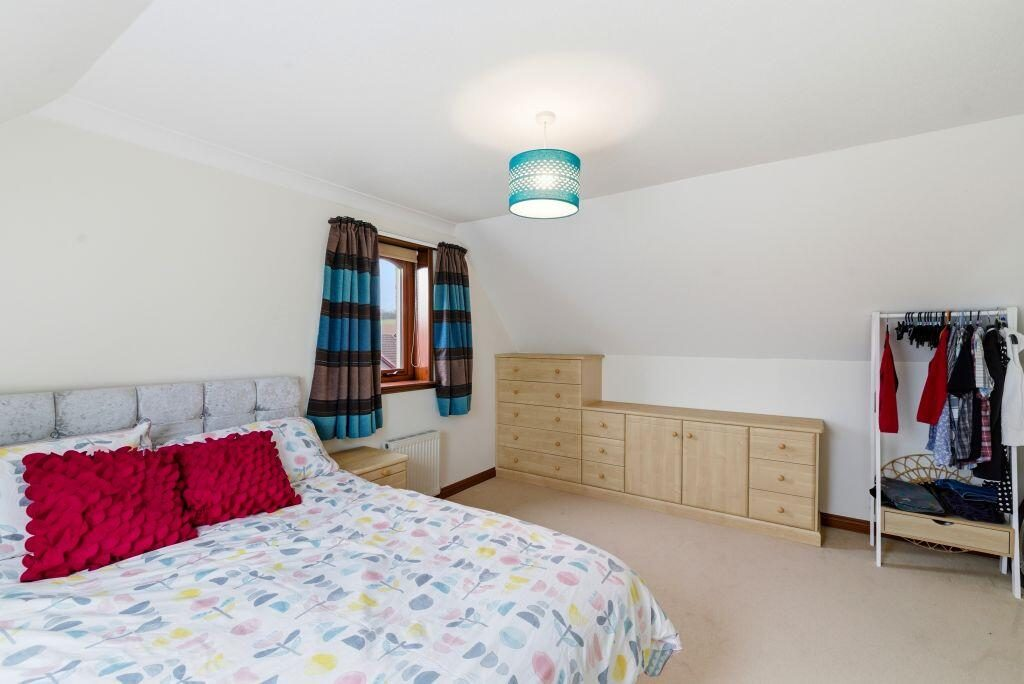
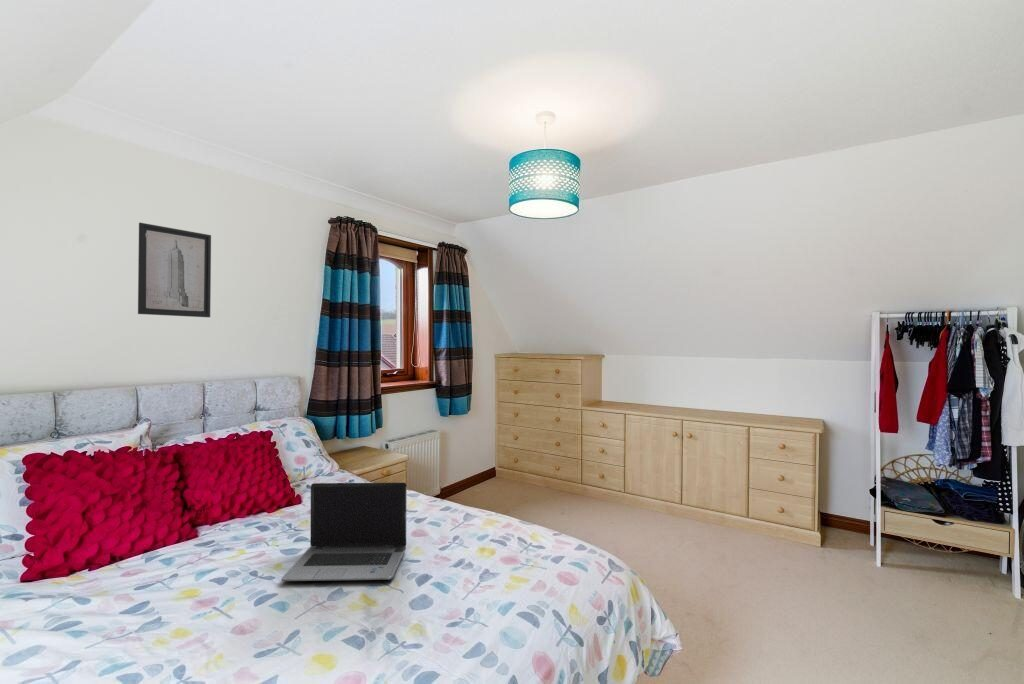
+ wall art (176, 272)
+ laptop computer (348, 529)
